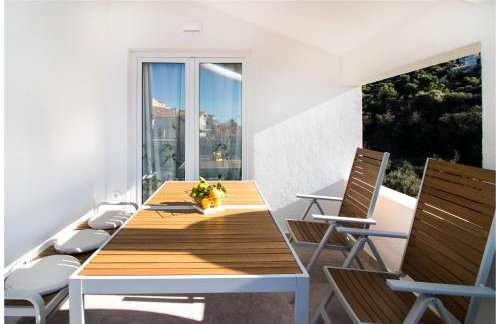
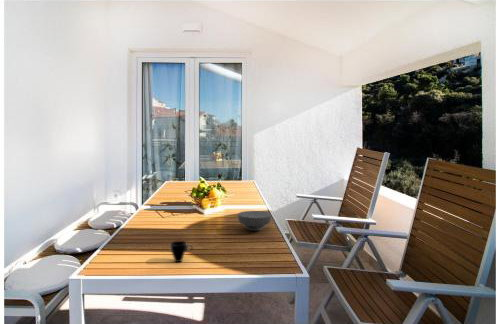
+ cup (181, 251)
+ bowl (254, 222)
